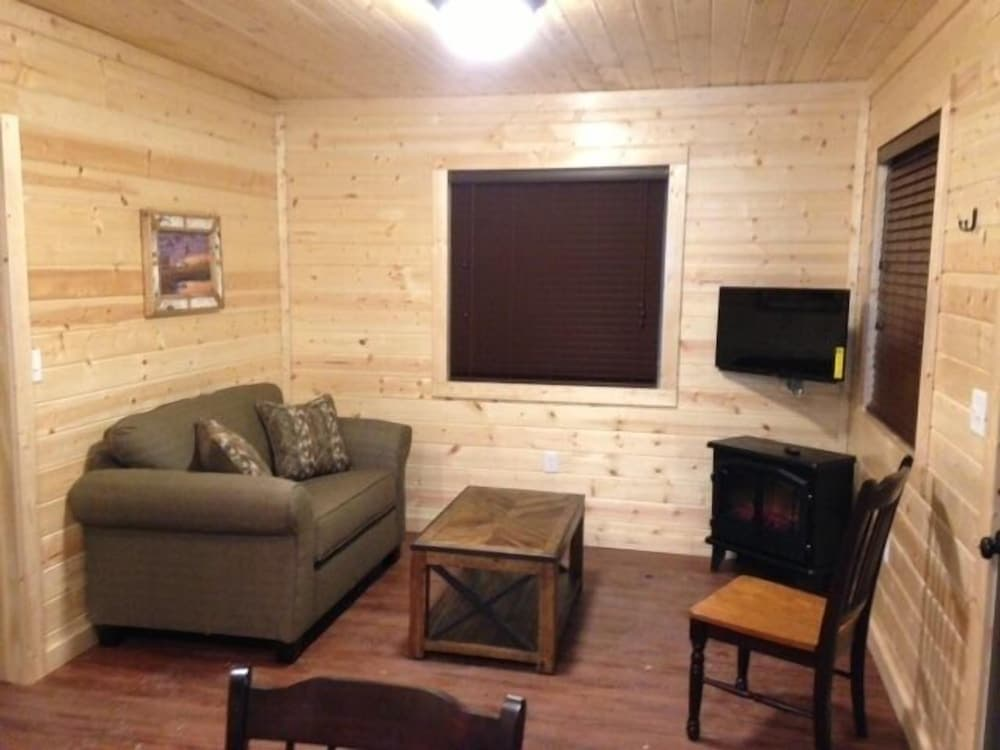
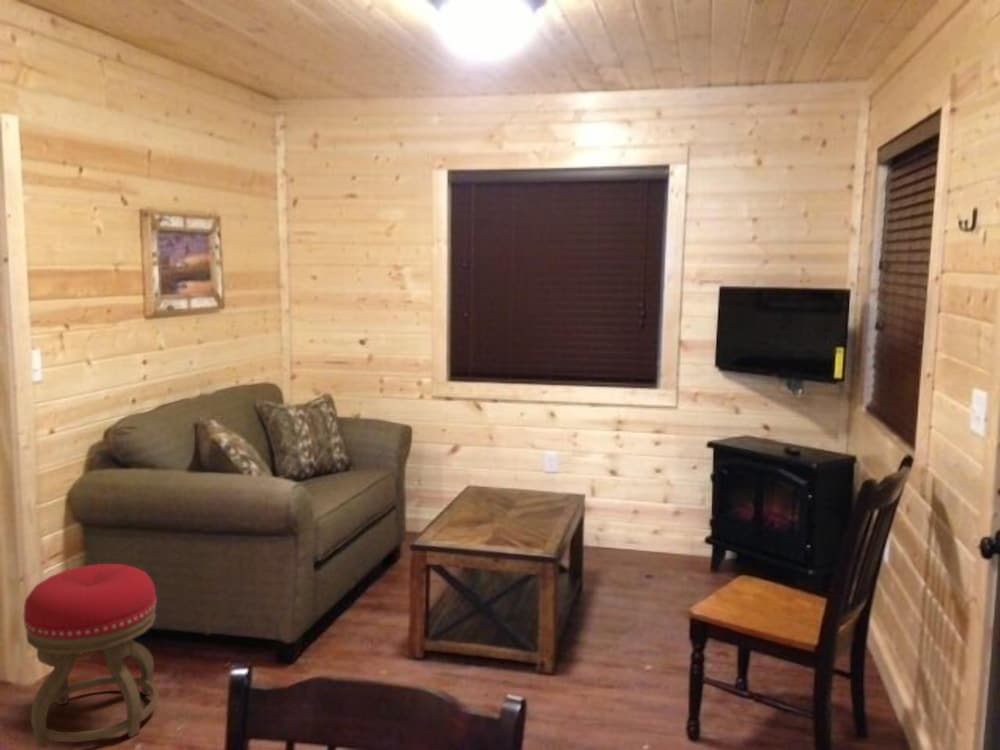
+ stool (94, 649)
